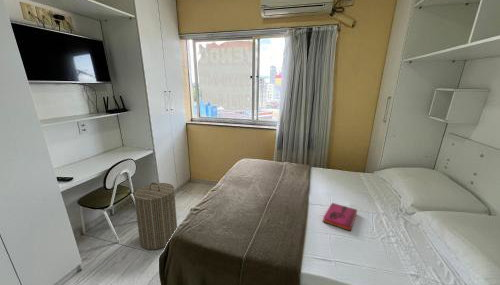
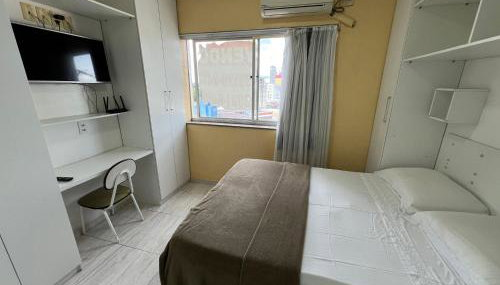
- hardback book (340, 215)
- laundry hamper (156, 210)
